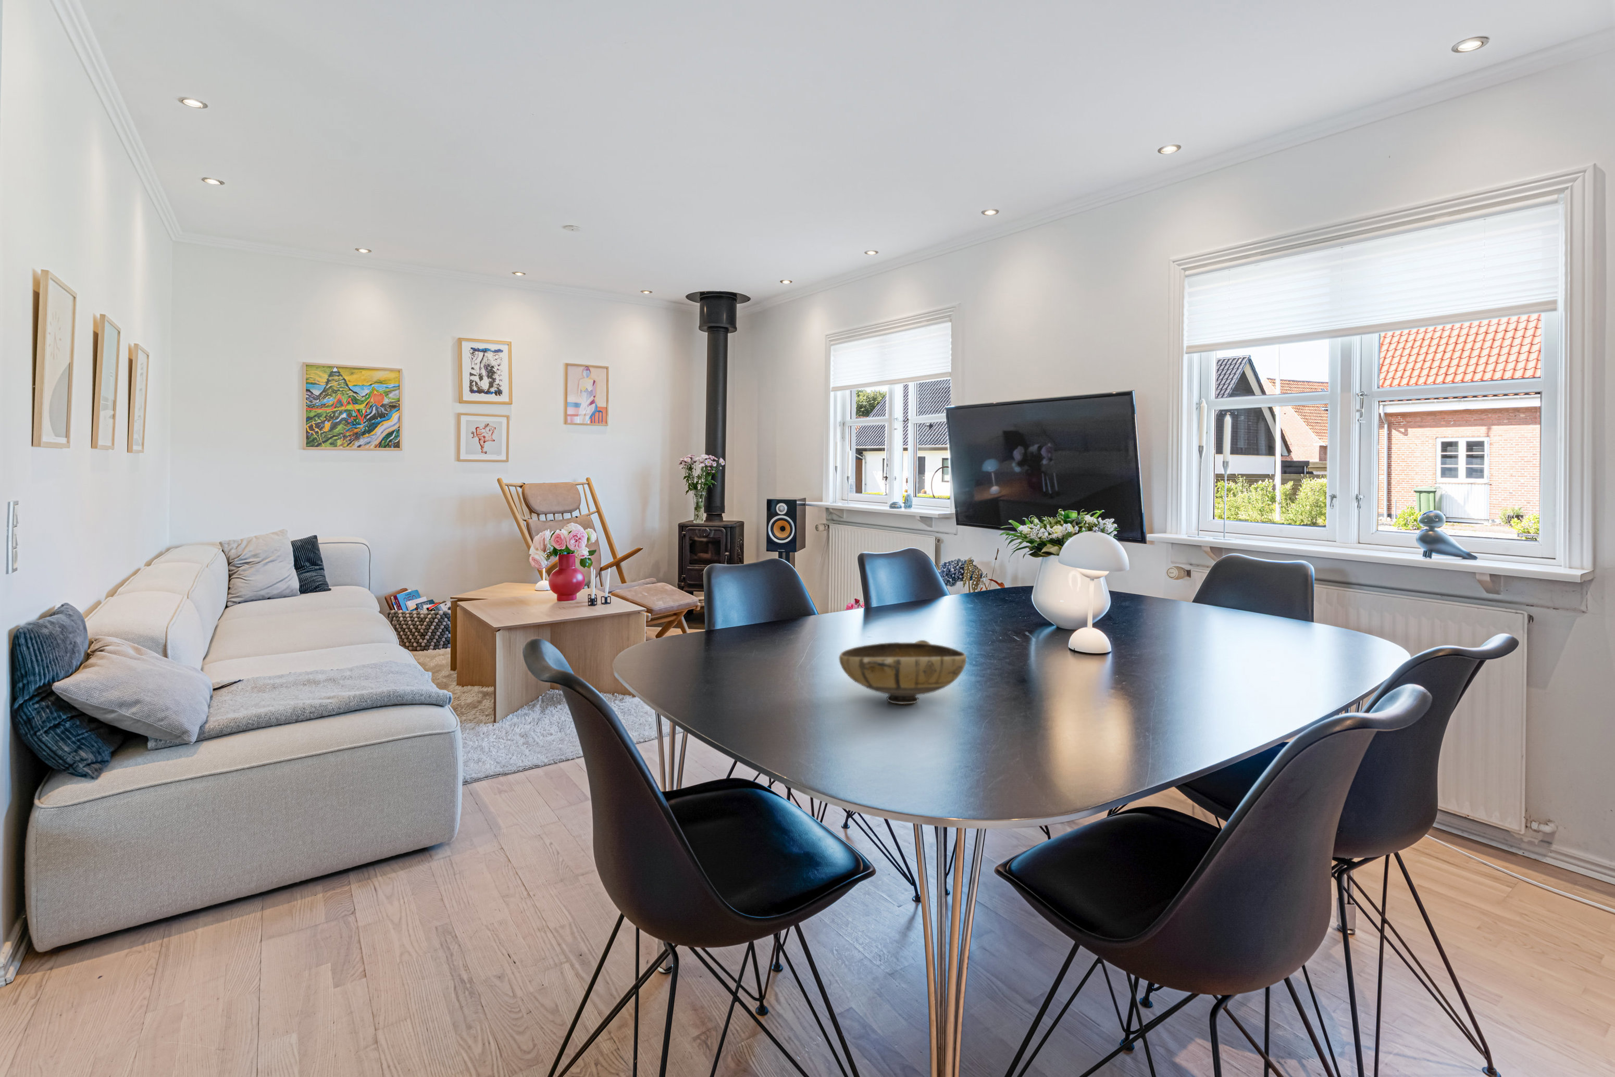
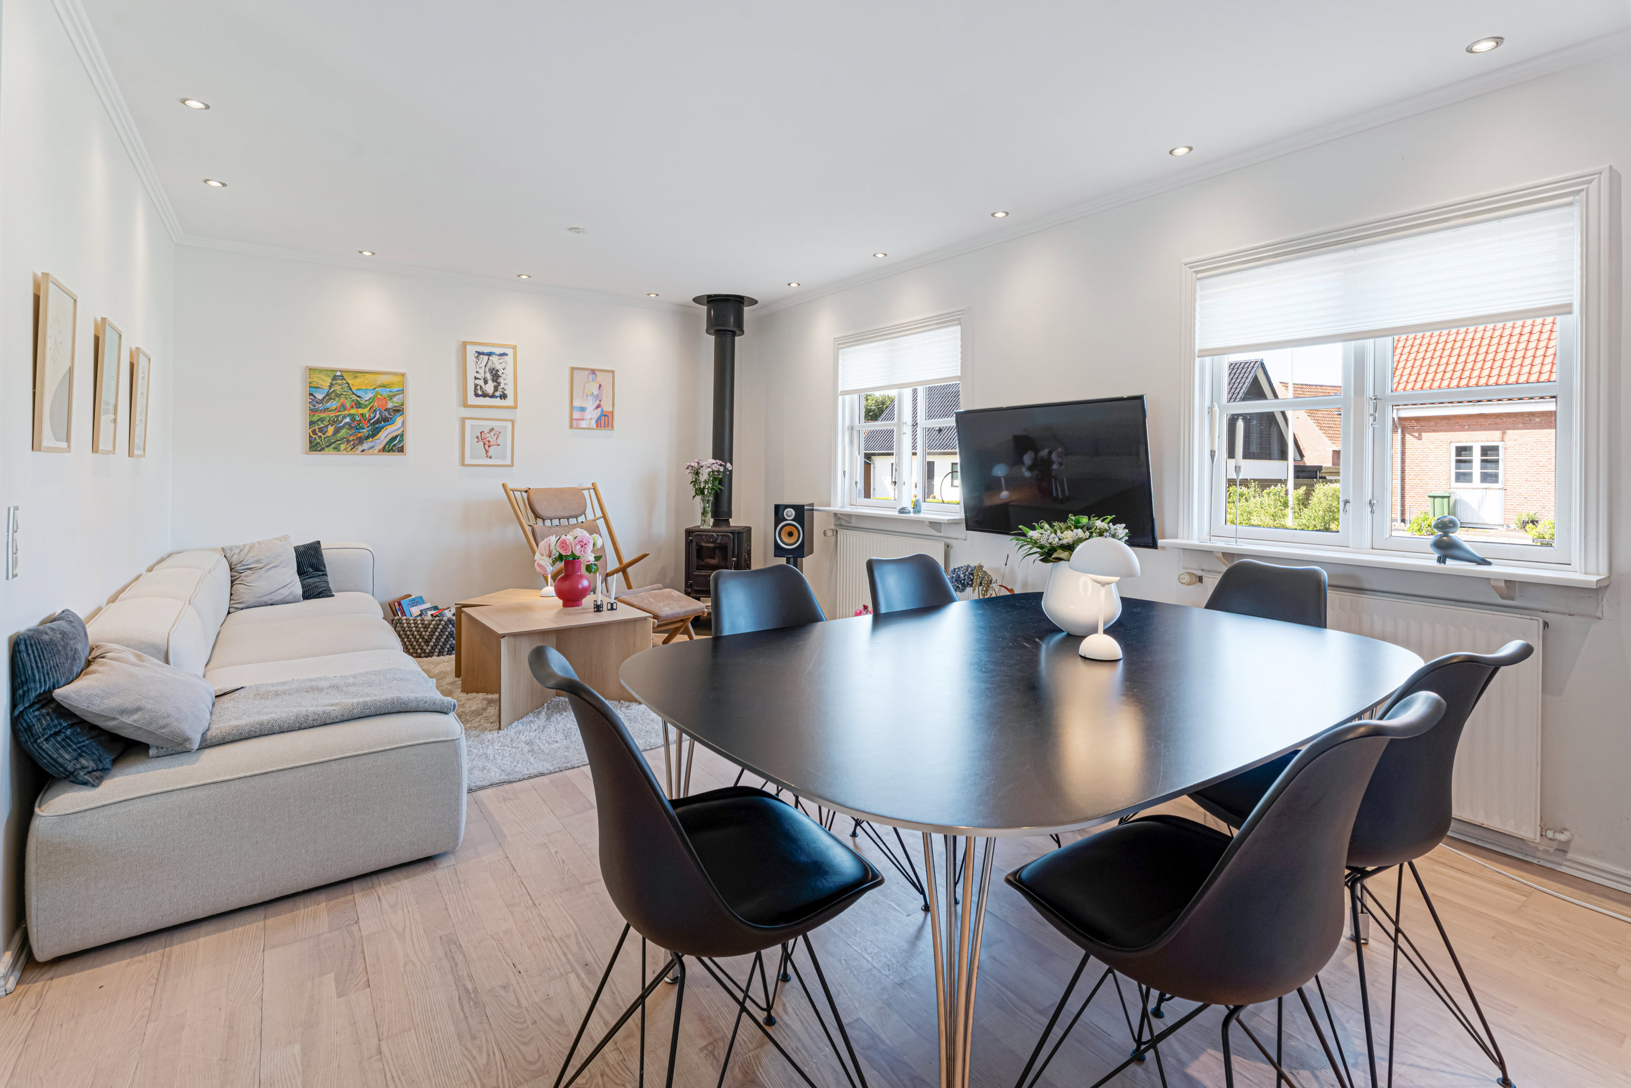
- bowl (902, 674)
